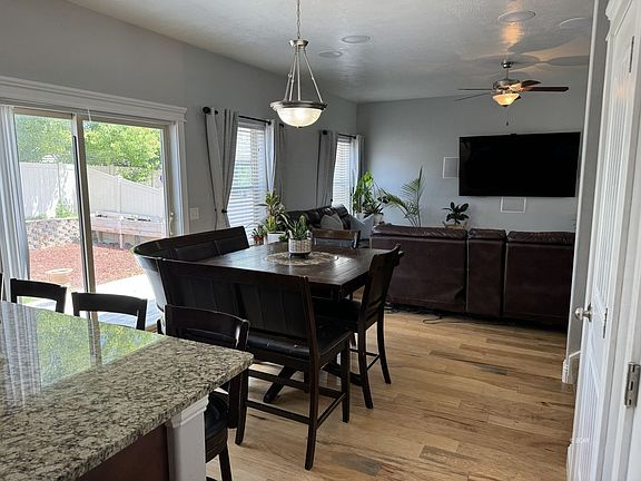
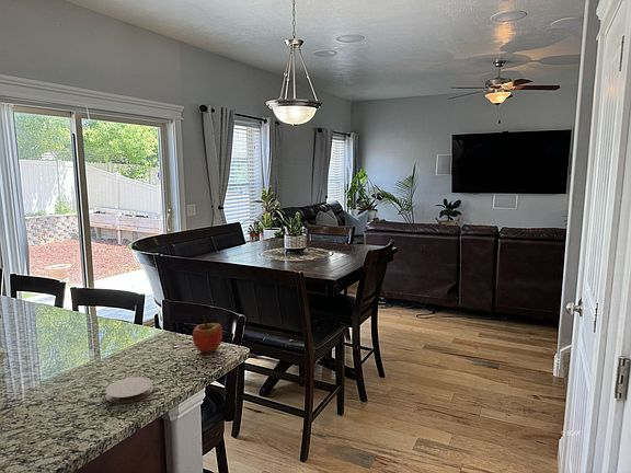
+ coaster (129, 389)
+ apple (206, 333)
